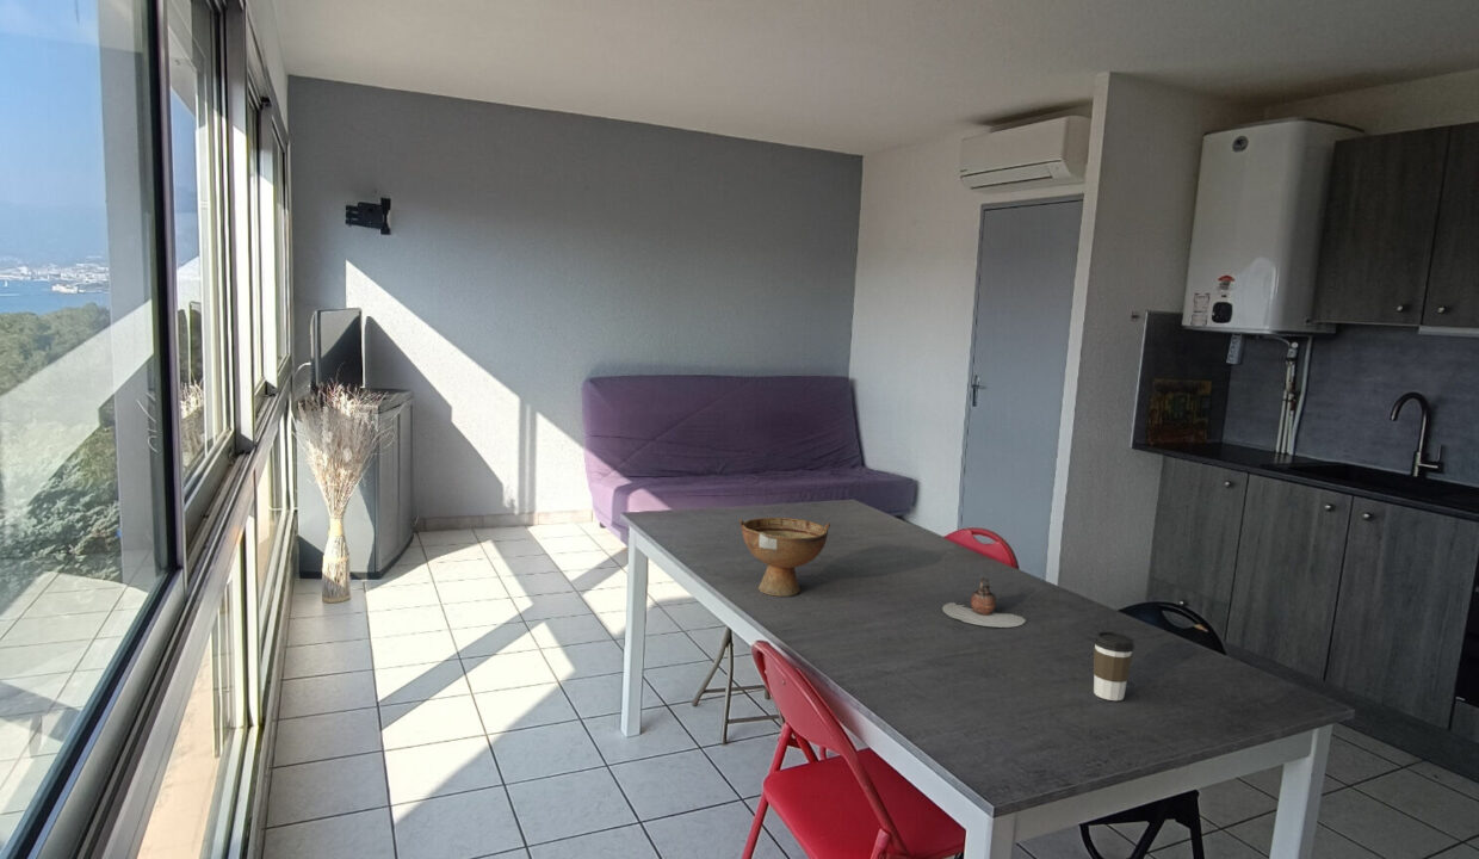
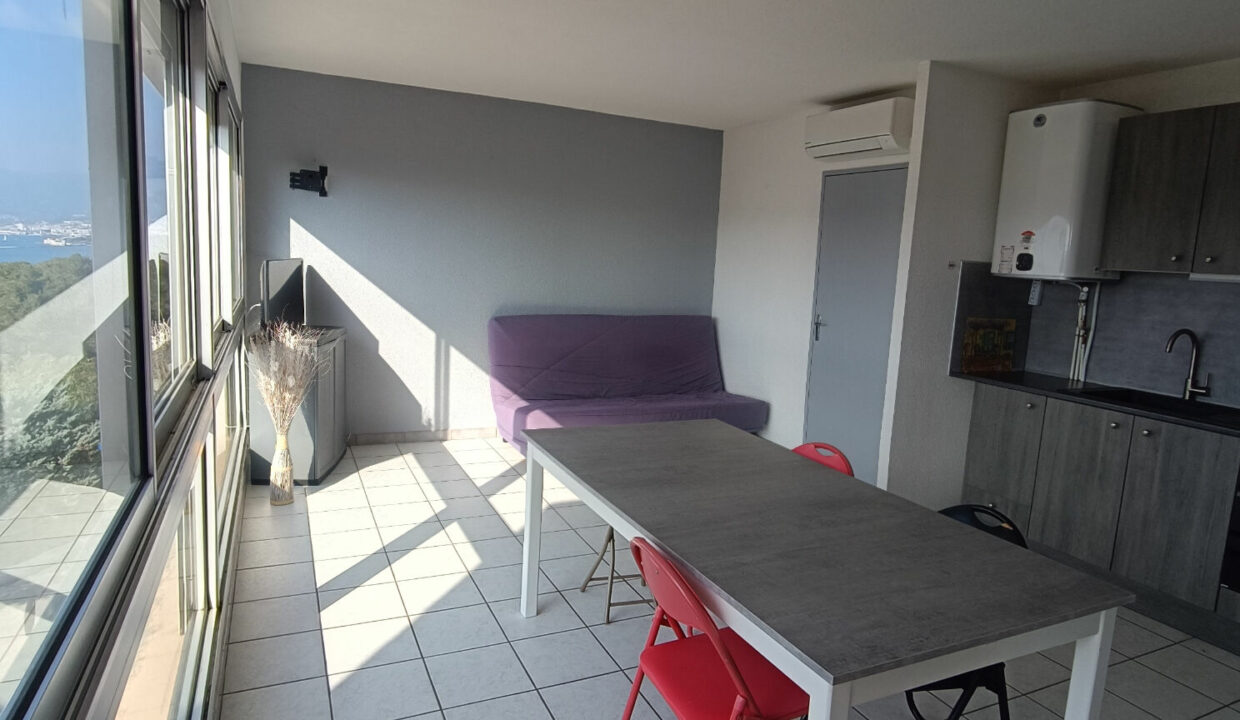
- coffee cup (1112, 666)
- bowl (782, 556)
- teapot (984, 597)
